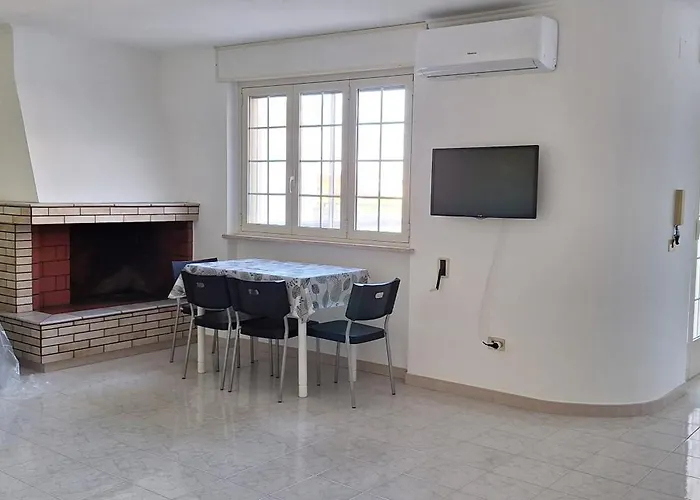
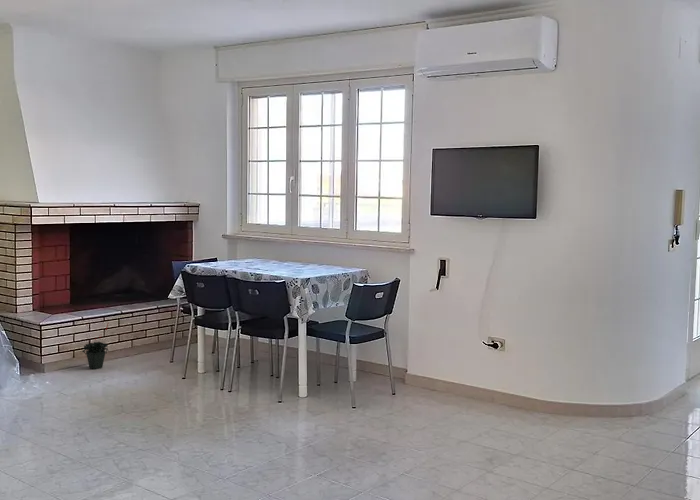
+ potted plant (96, 344)
